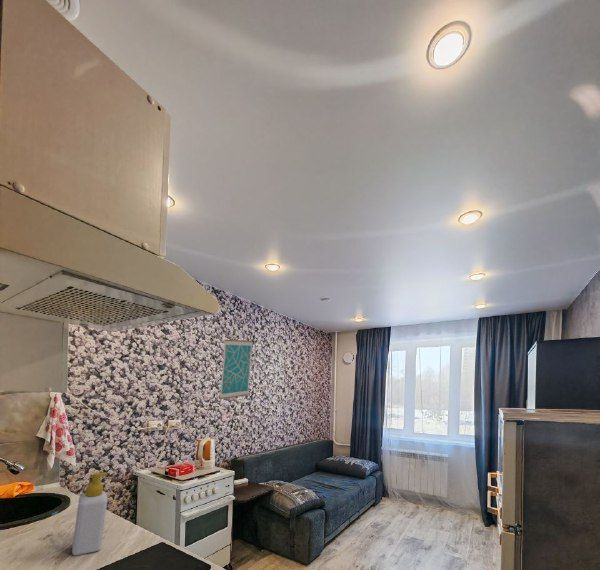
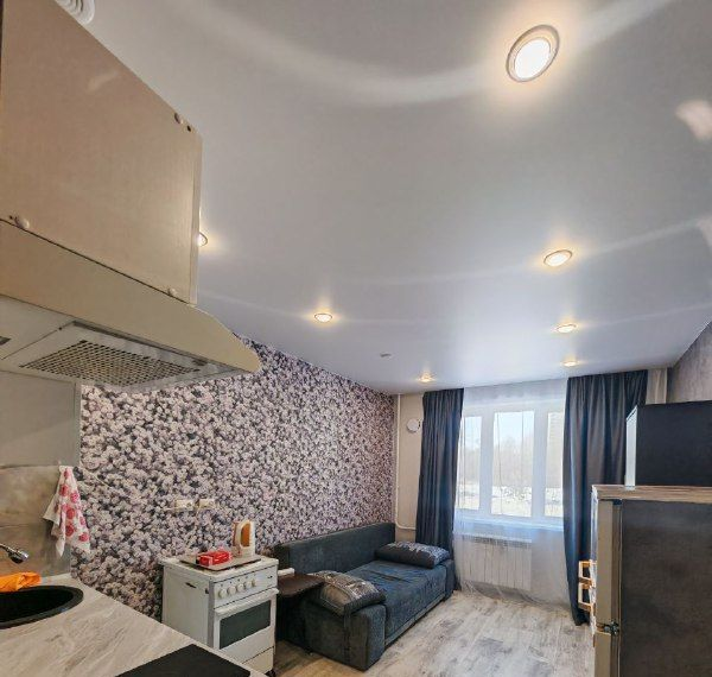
- soap bottle (91, 510)
- wall art (237, 368)
